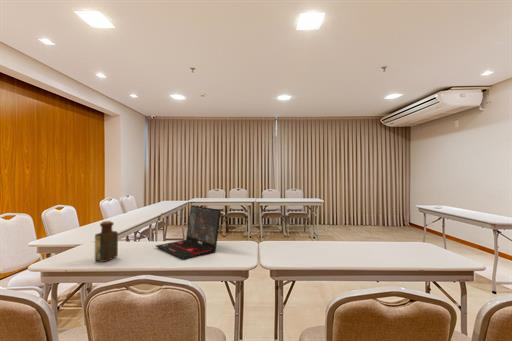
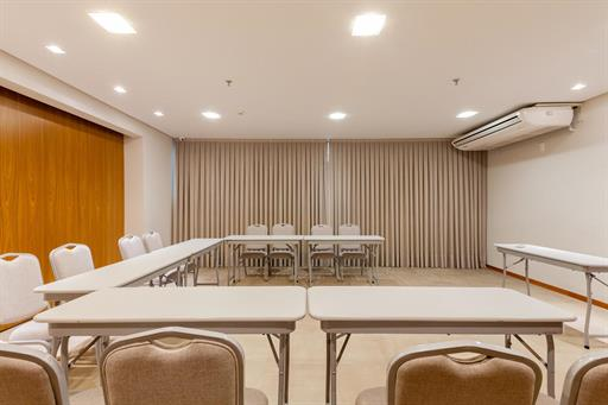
- laptop (188, 229)
- bottle (106, 240)
